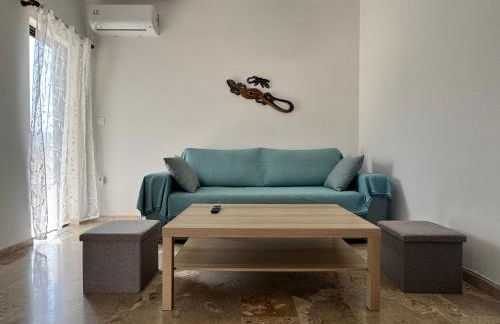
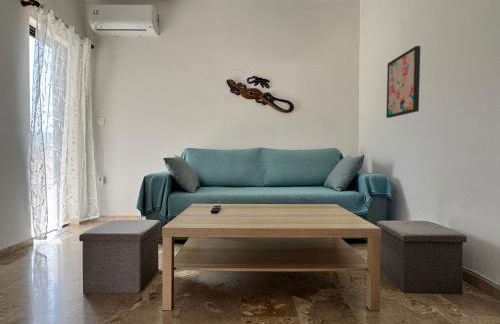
+ wall art (401, 85)
